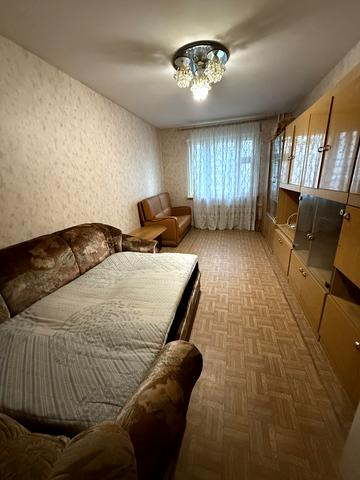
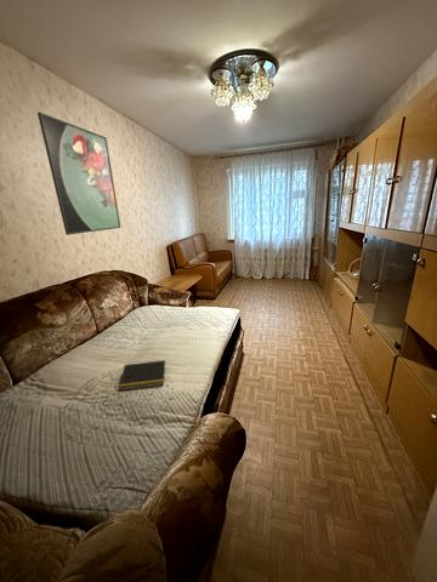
+ notepad (143, 373)
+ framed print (87, 182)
